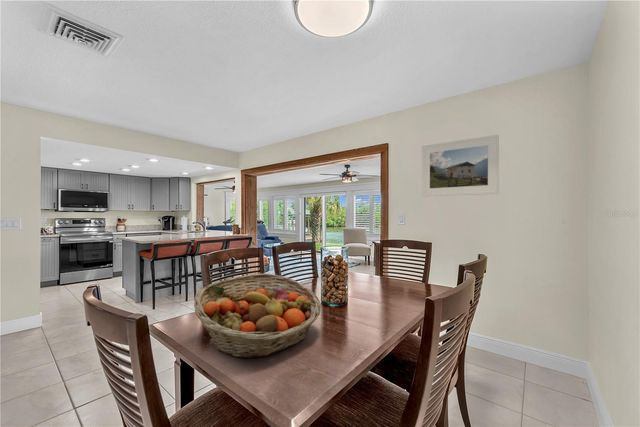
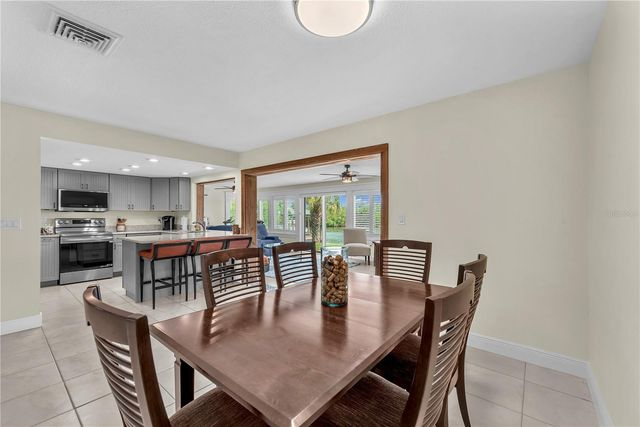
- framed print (457, 168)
- fruit basket (261, 310)
